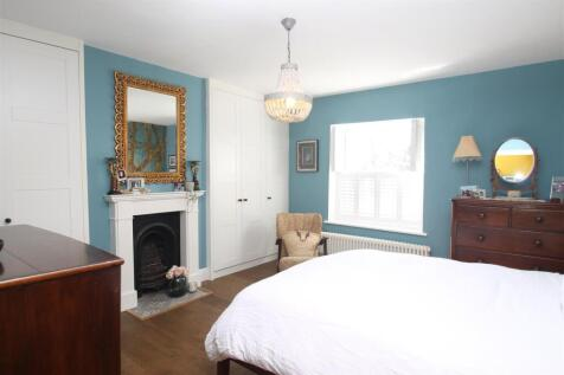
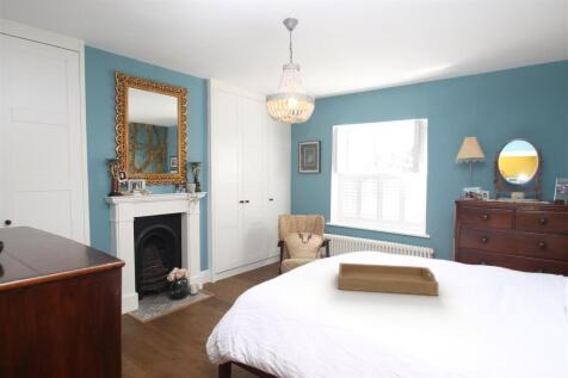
+ serving tray (383, 275)
